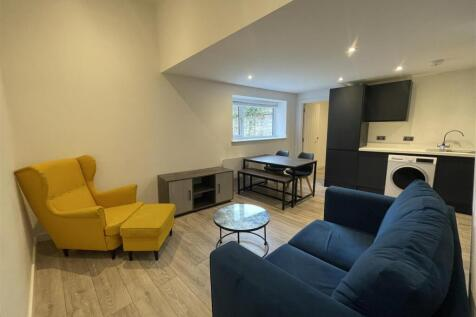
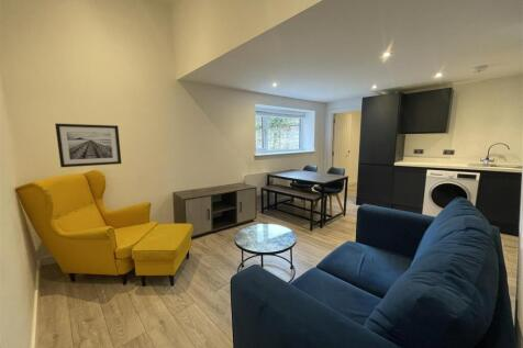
+ wall art (90, 145)
